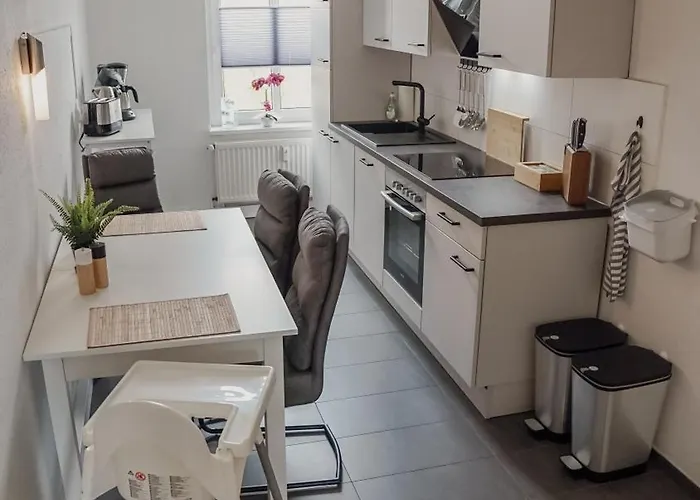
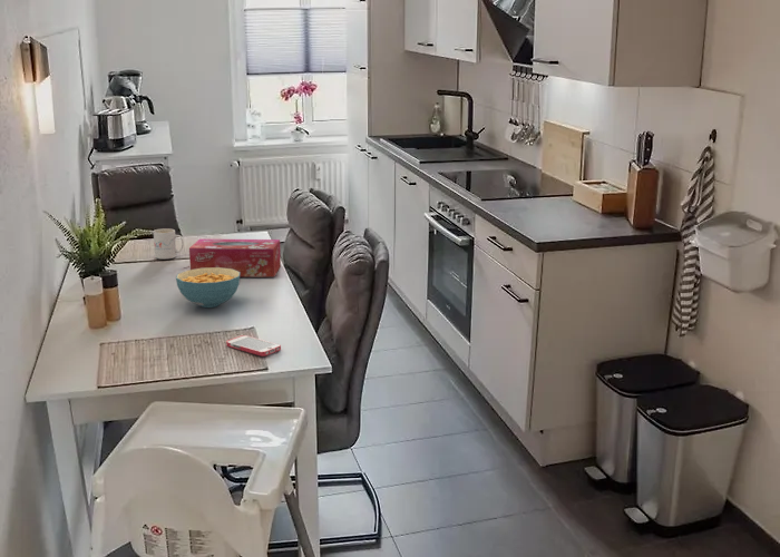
+ tissue box (236, 257)
+ smartphone (253, 345)
+ cereal bowl (208, 290)
+ mug (168, 243)
